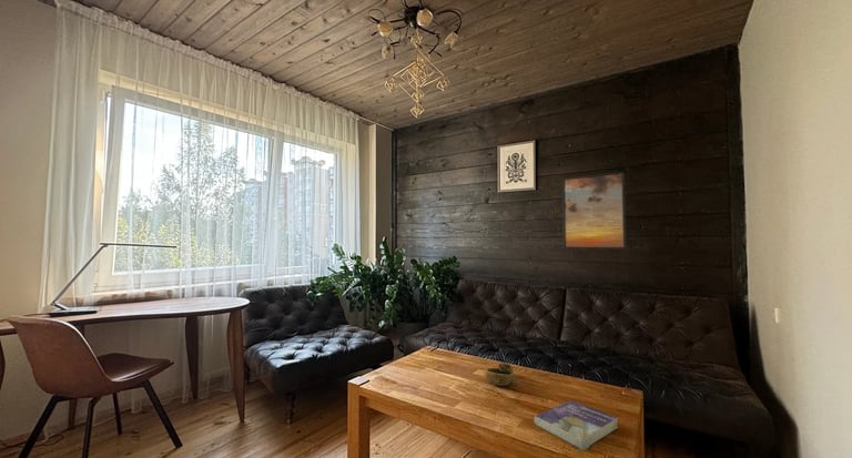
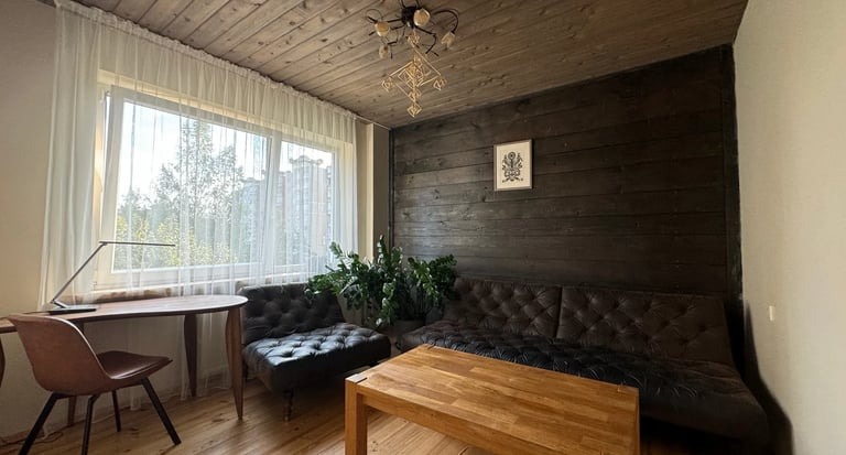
- decorative bowl (503, 372)
- book (575, 420)
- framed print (592, 212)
